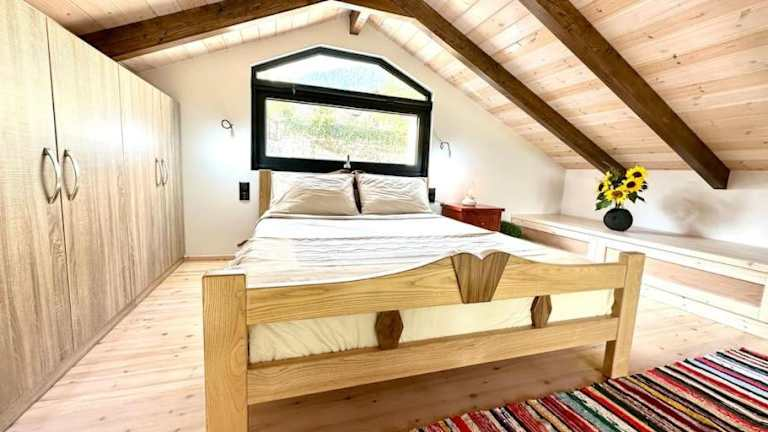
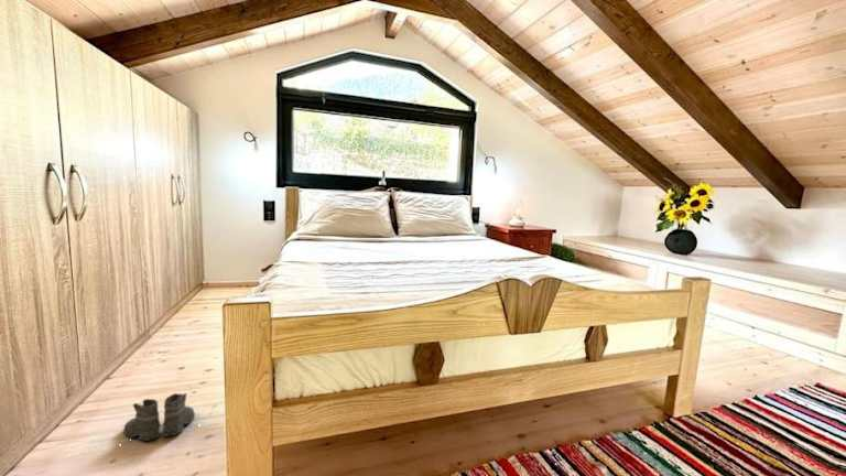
+ boots (164, 411)
